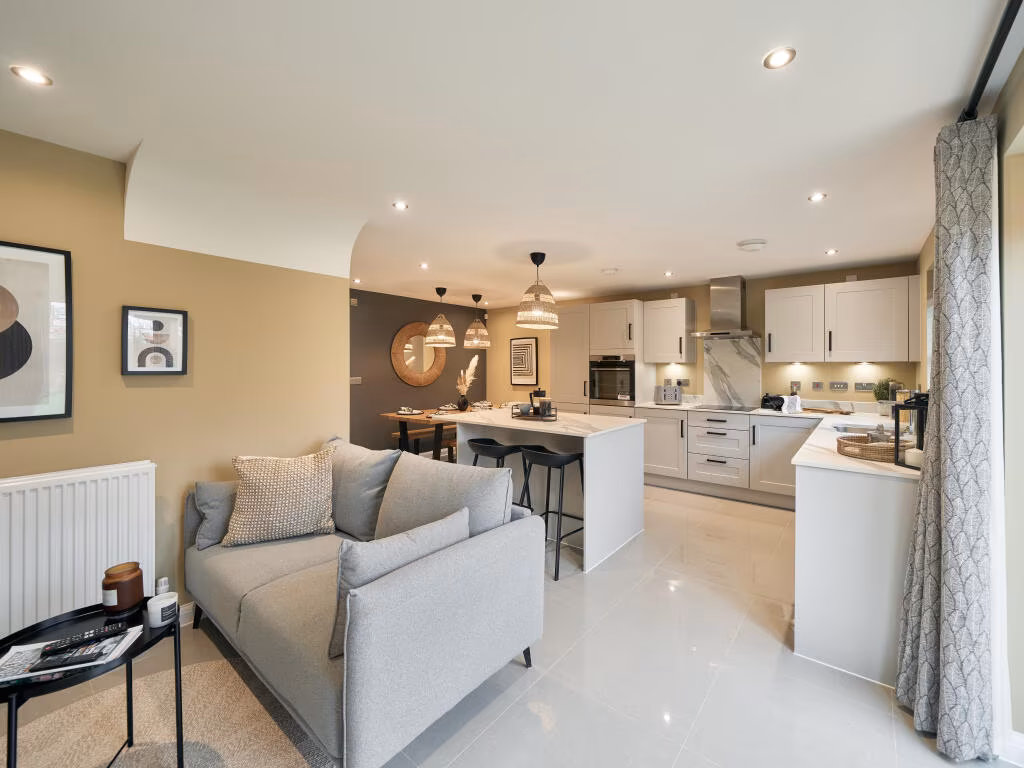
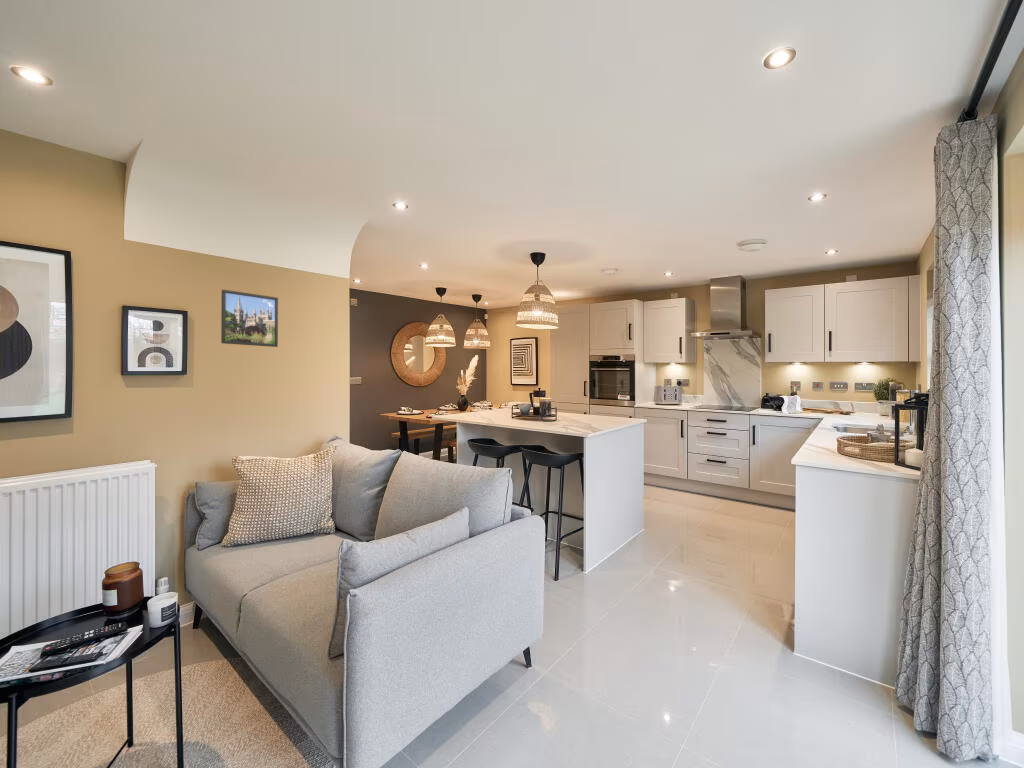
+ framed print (250, 319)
